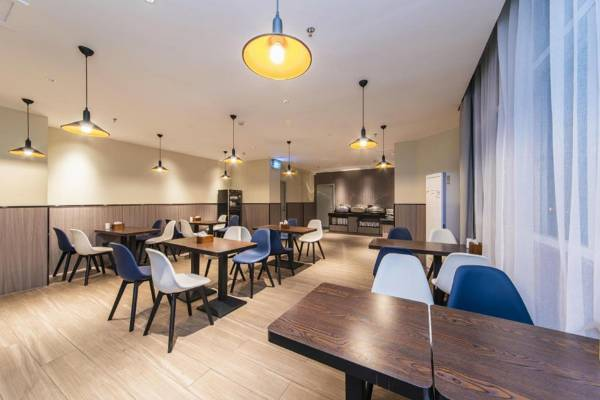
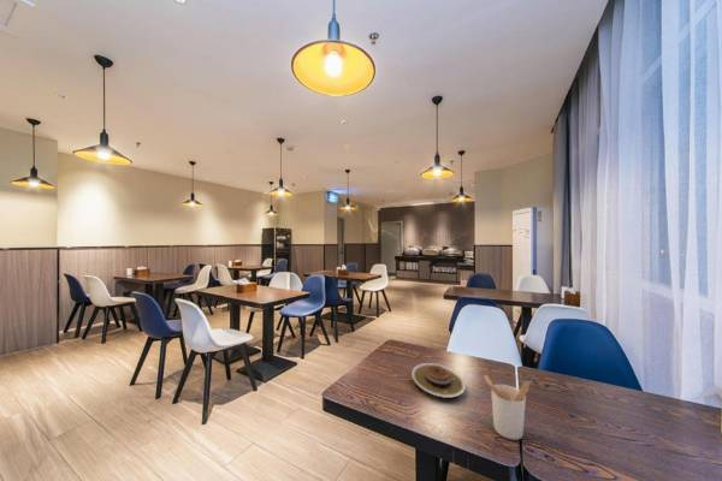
+ utensil holder (504, 405)
+ plate (437, 376)
